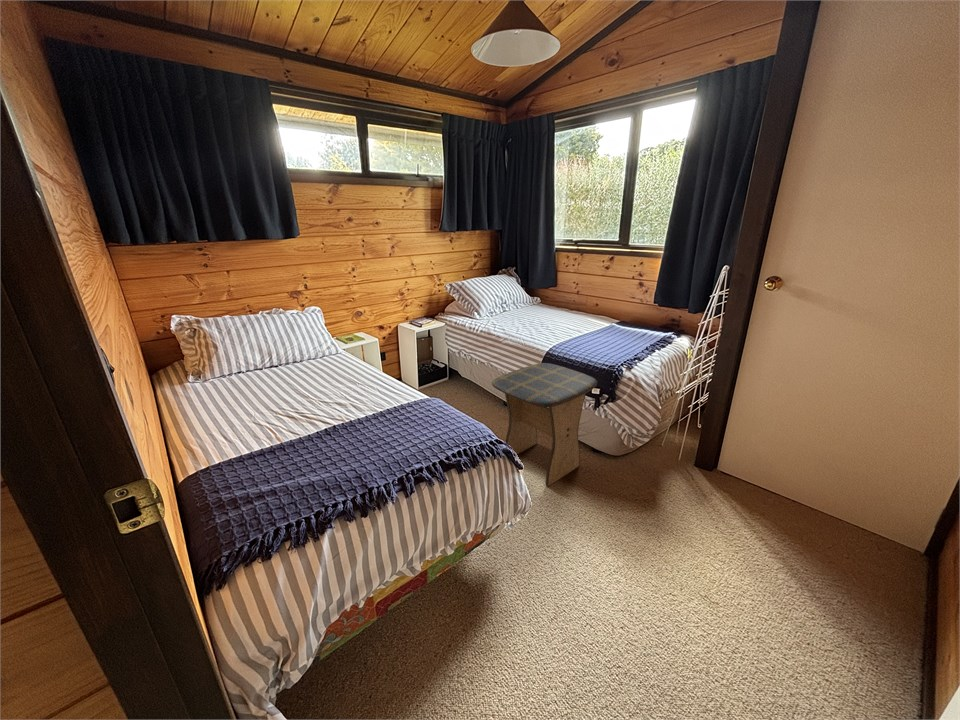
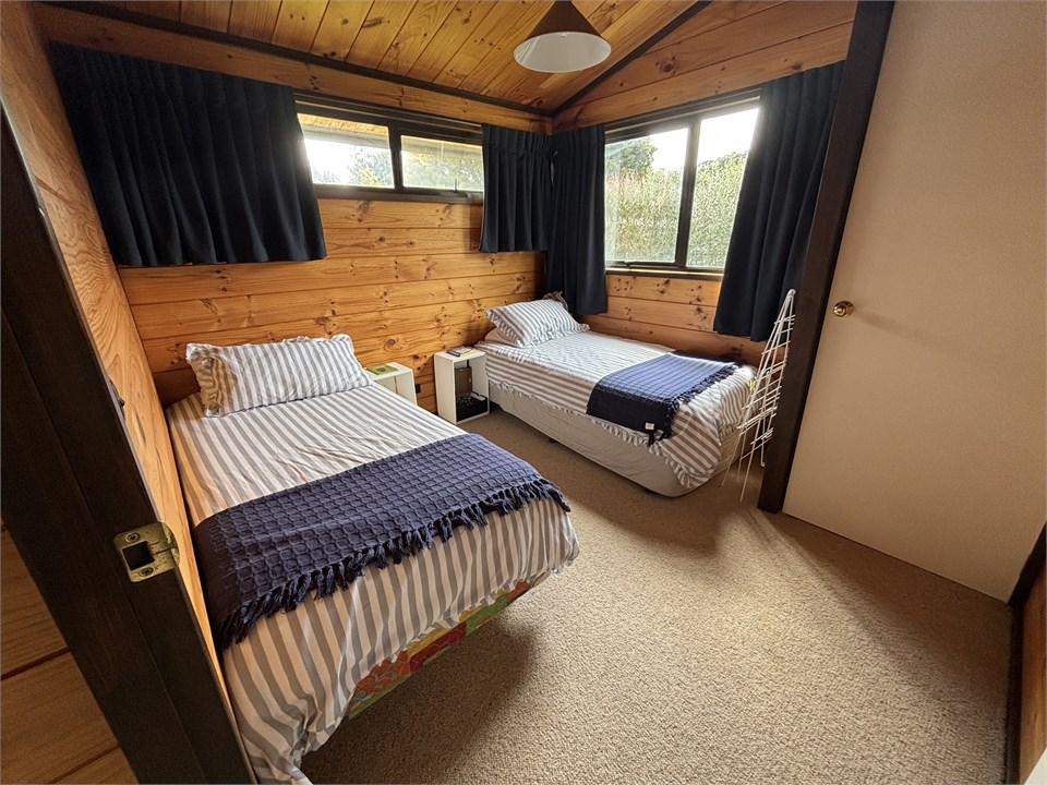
- stool (542, 422)
